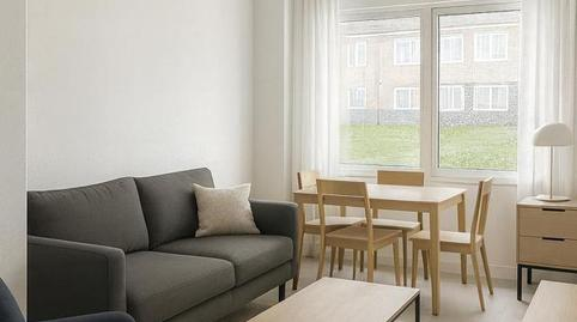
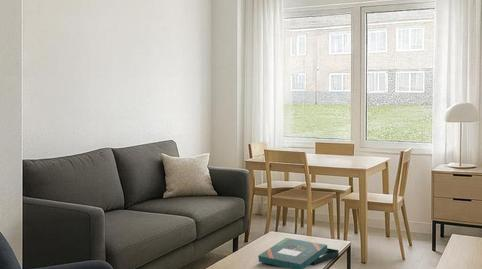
+ board game (299, 251)
